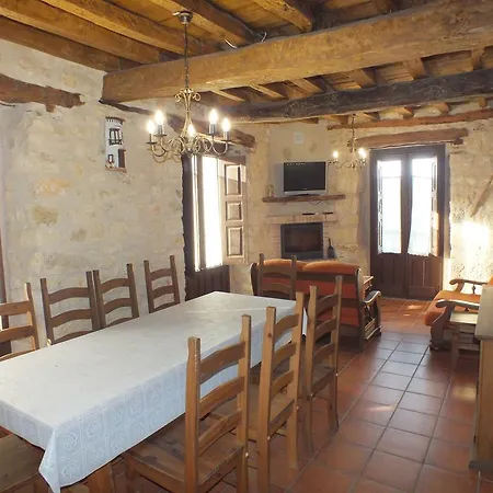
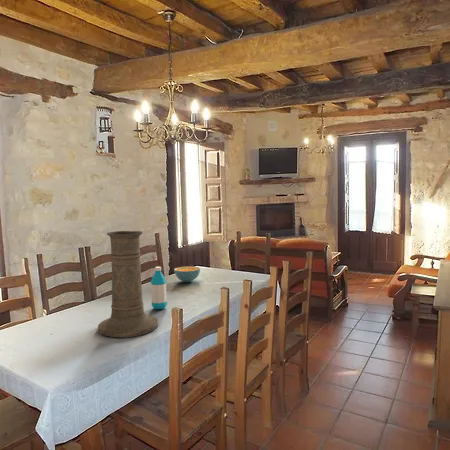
+ water bottle (158, 287)
+ cereal bowl (187, 275)
+ vase (126, 280)
